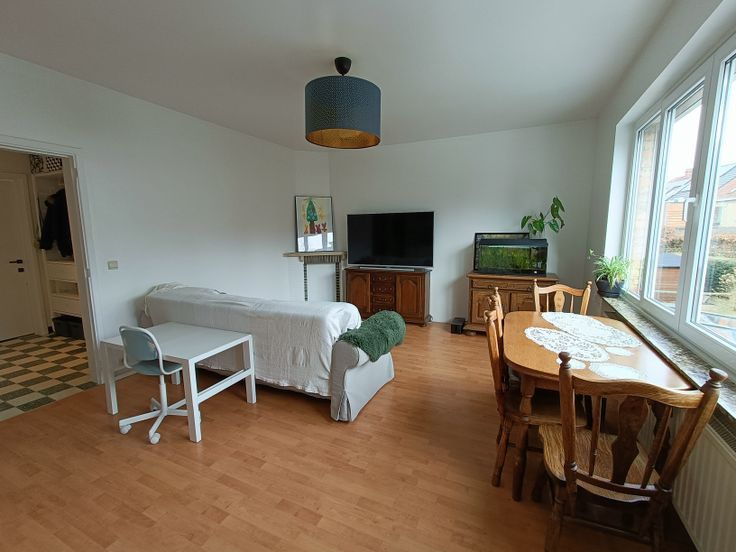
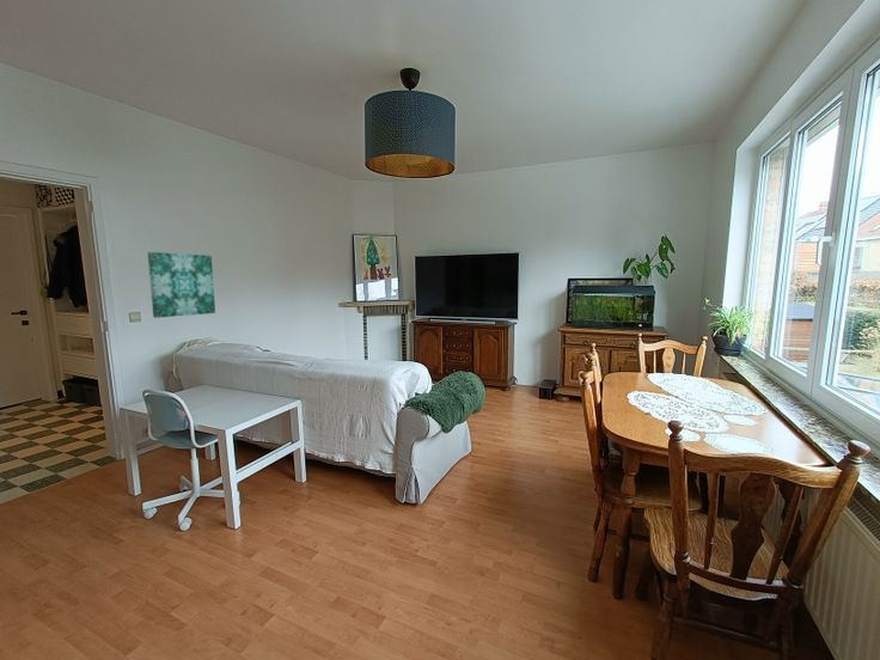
+ wall art (183, 285)
